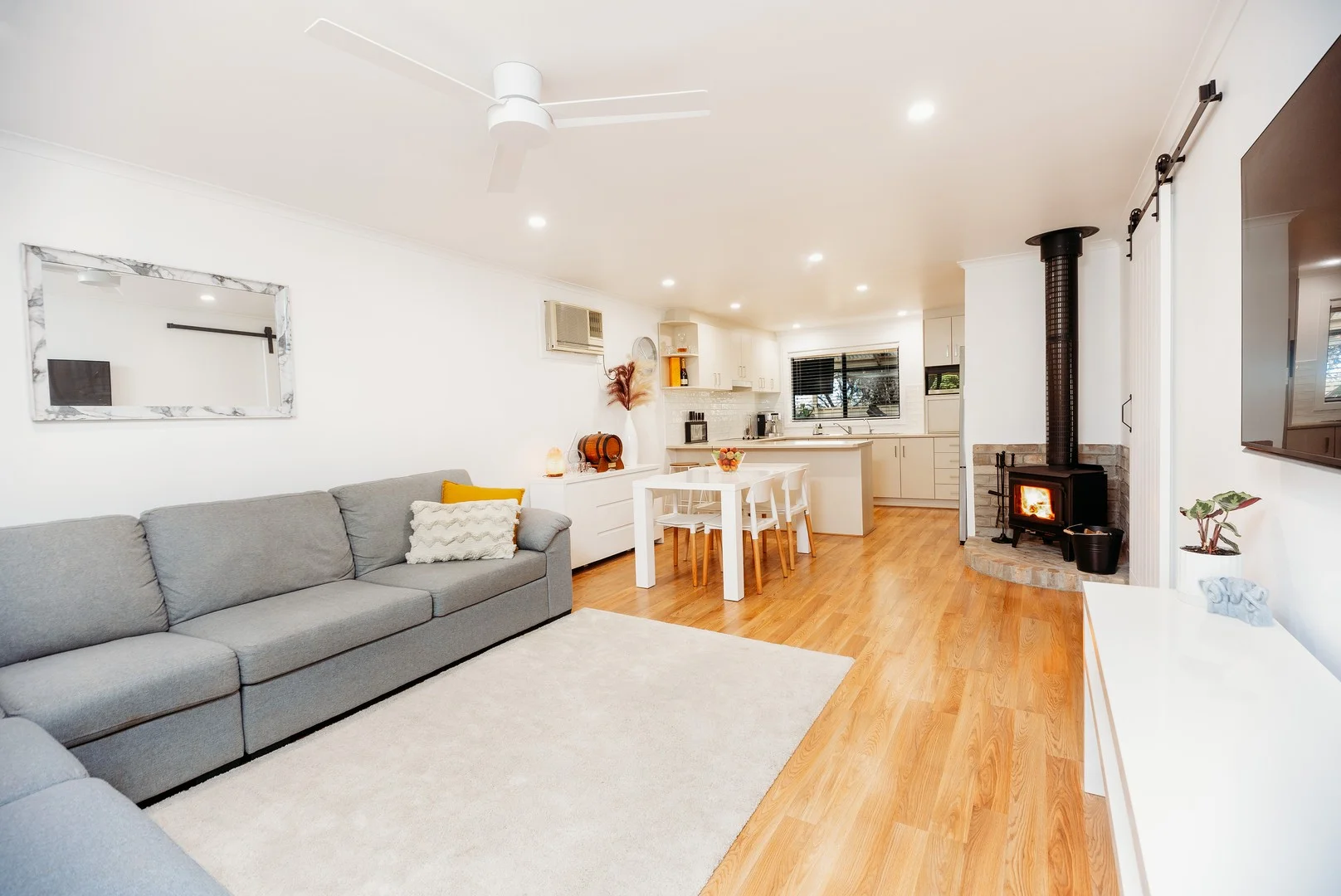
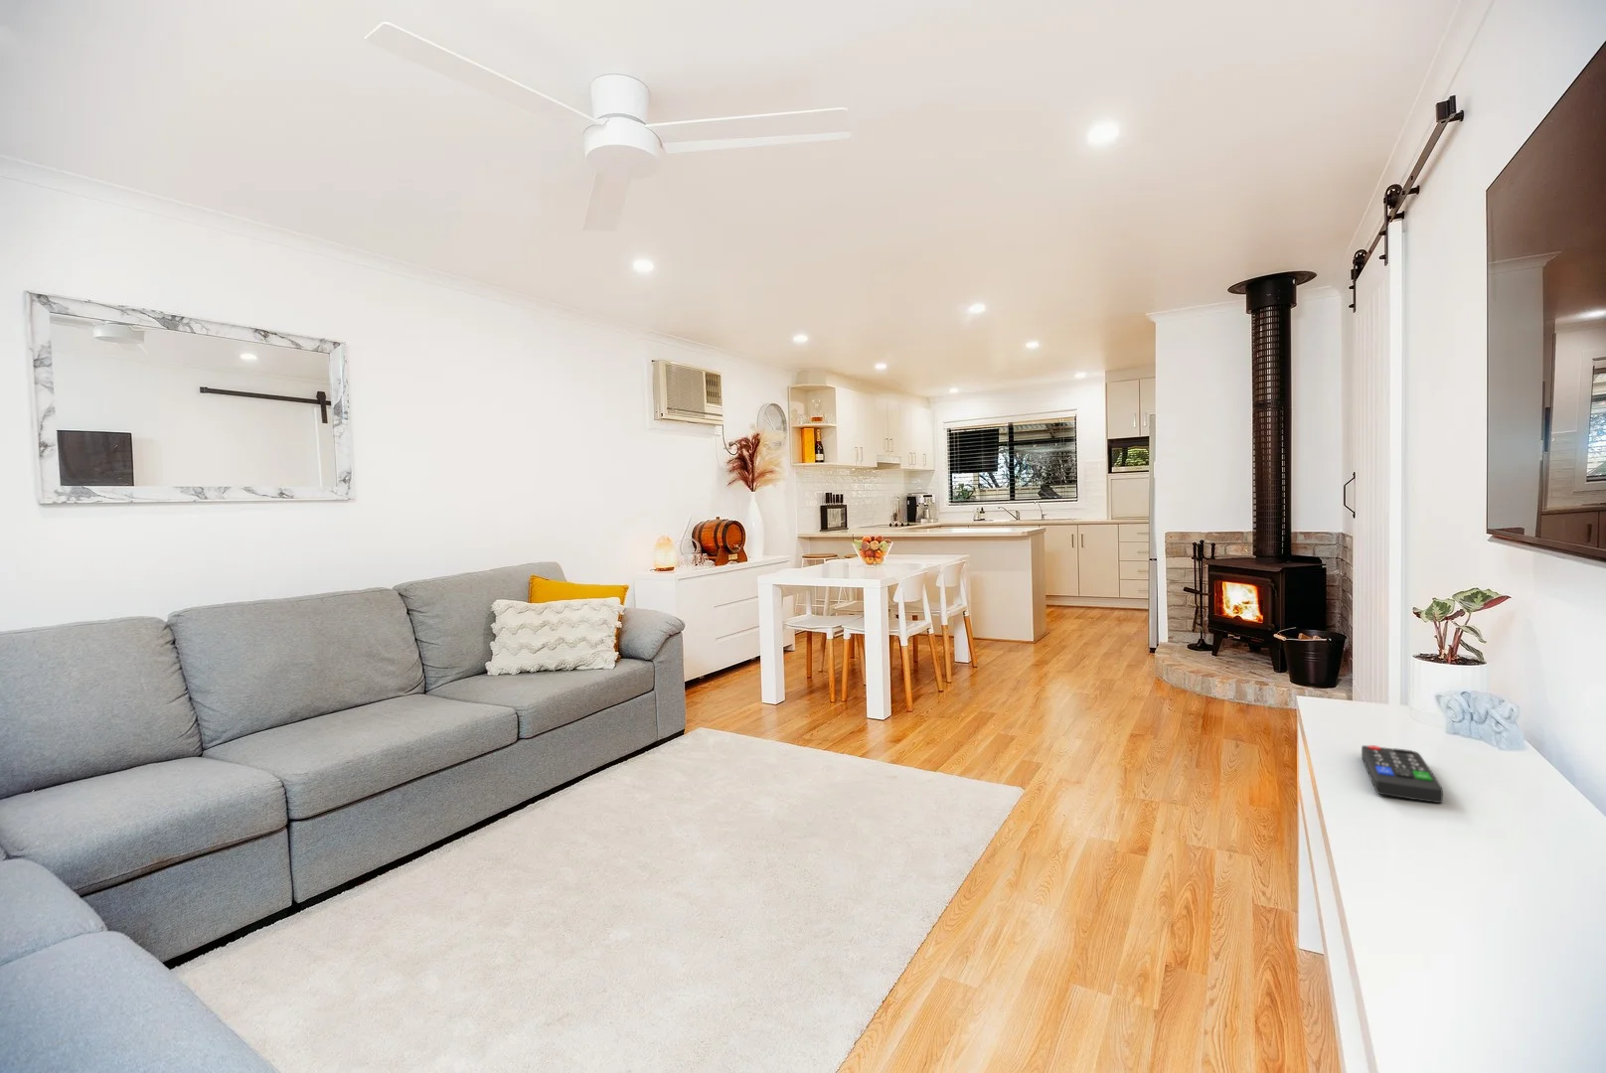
+ remote control (1399, 770)
